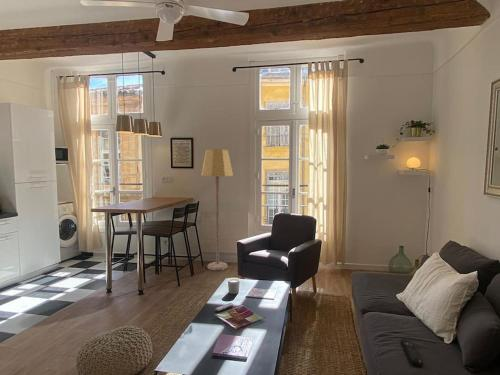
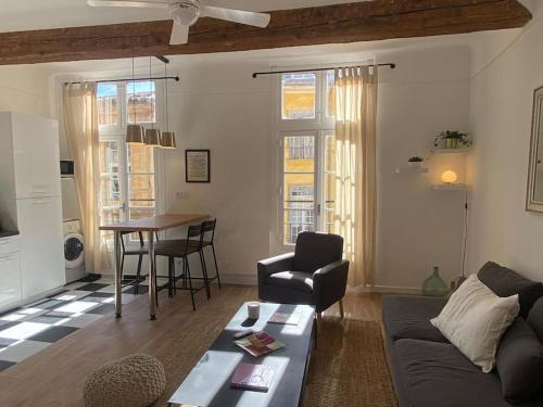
- lamp (217, 209)
- remote control (411, 351)
